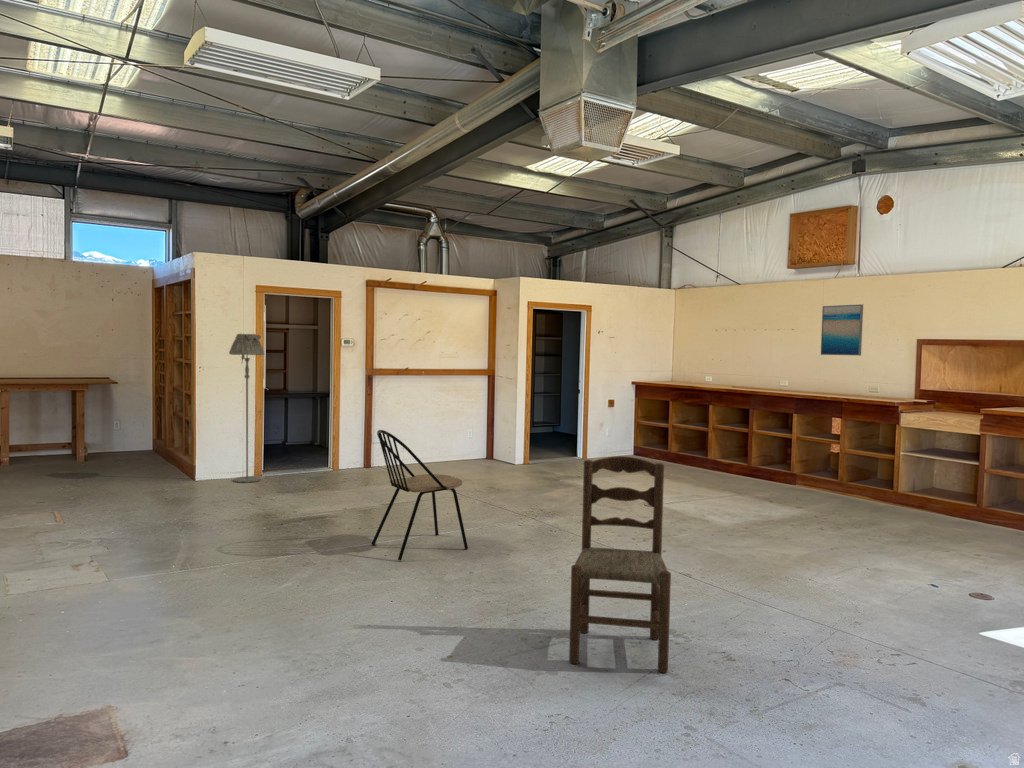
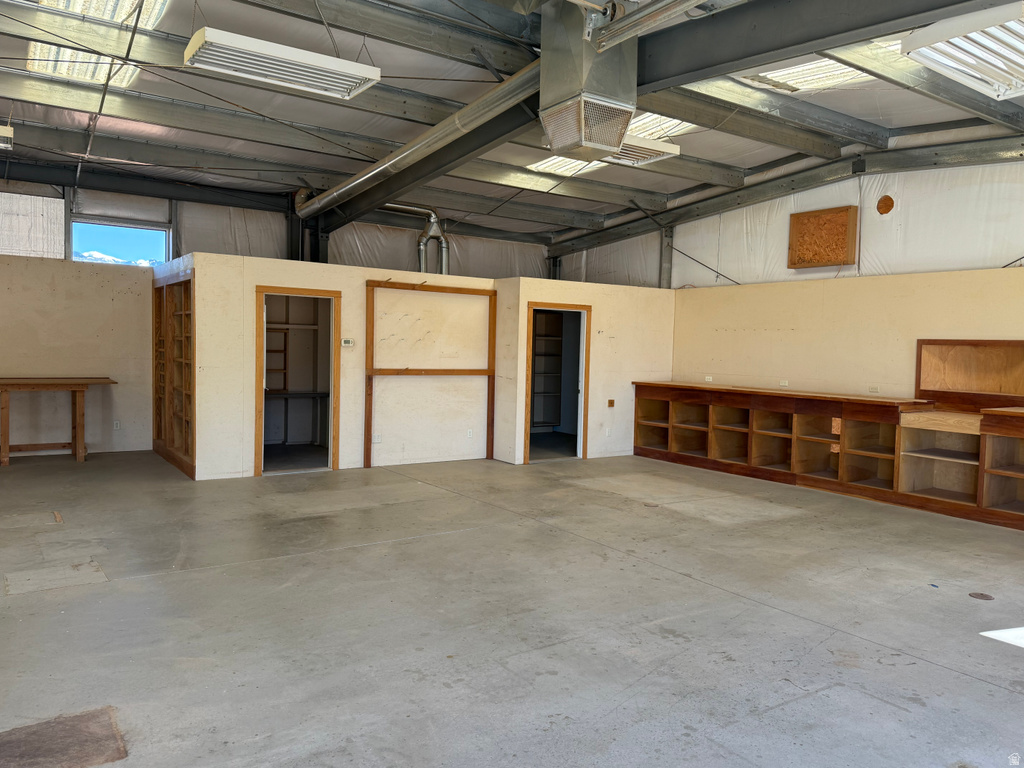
- floor lamp (246, 407)
- dining chair (420, 487)
- dining chair (621, 556)
- wall art (841, 330)
